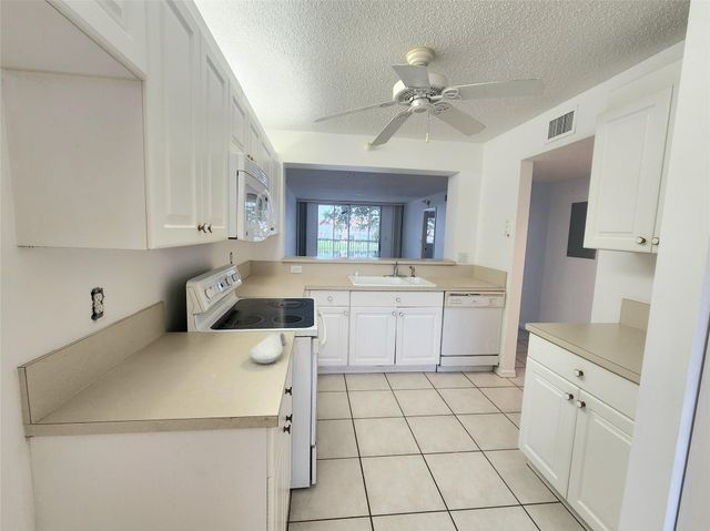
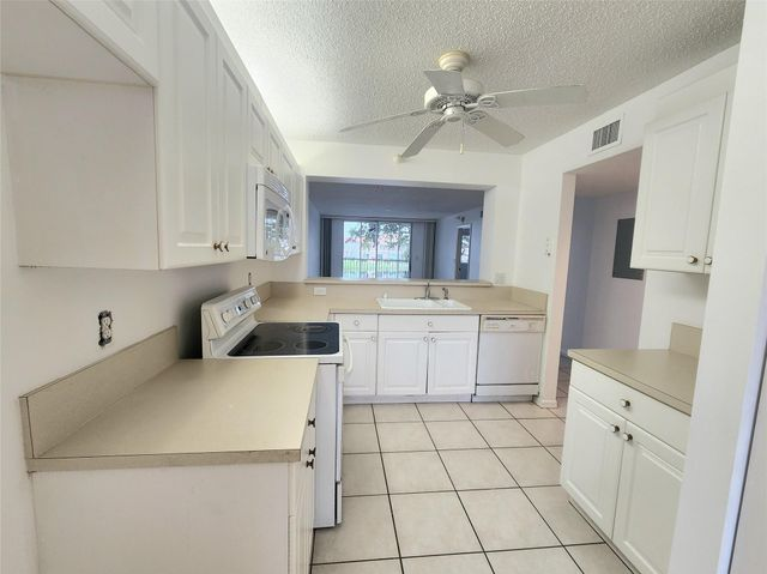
- spoon rest (271, 346)
